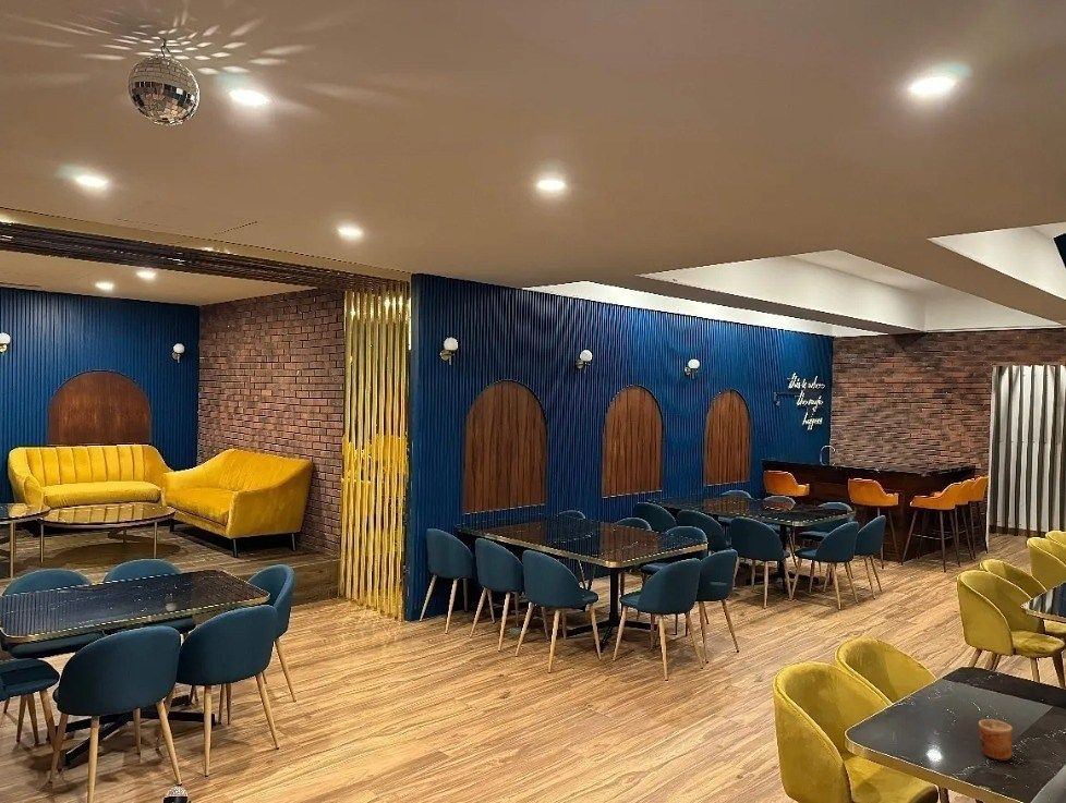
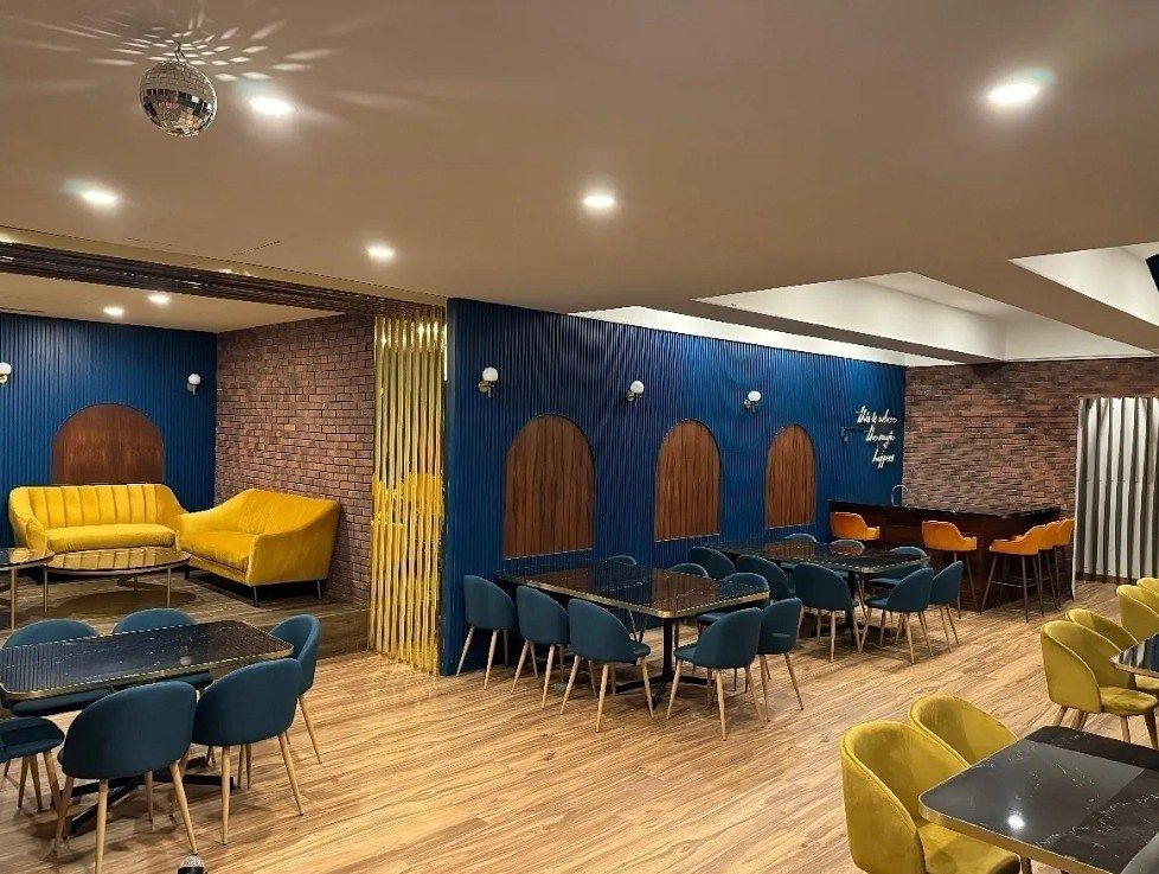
- cup (994, 740)
